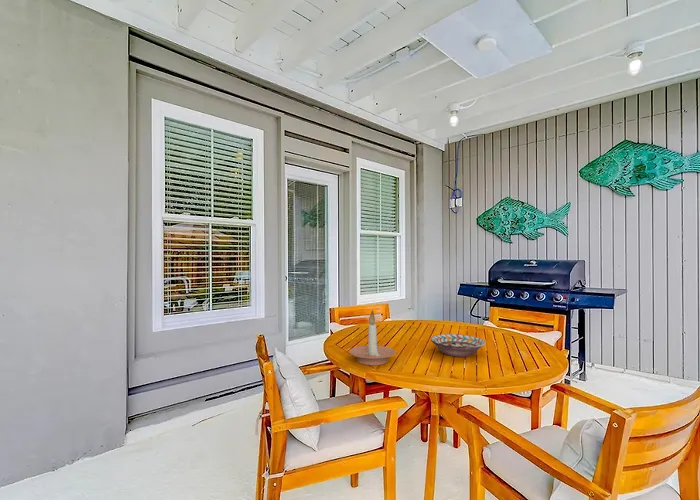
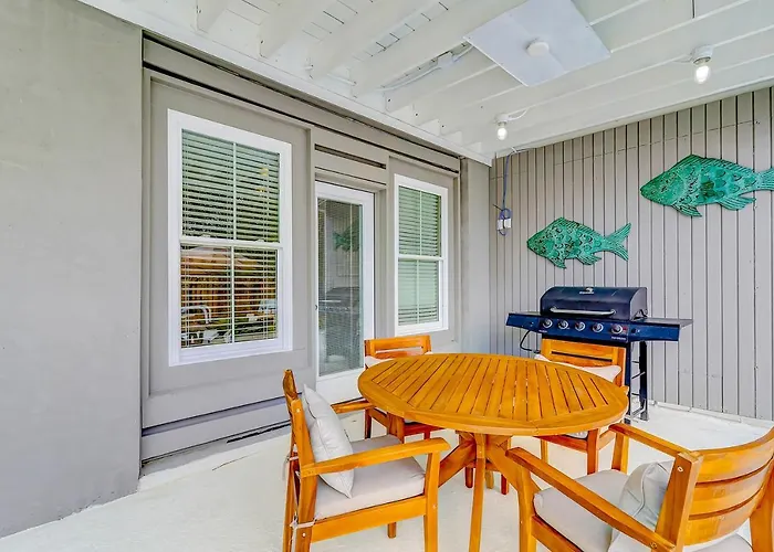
- decorative bowl (457, 346)
- candle holder (372, 335)
